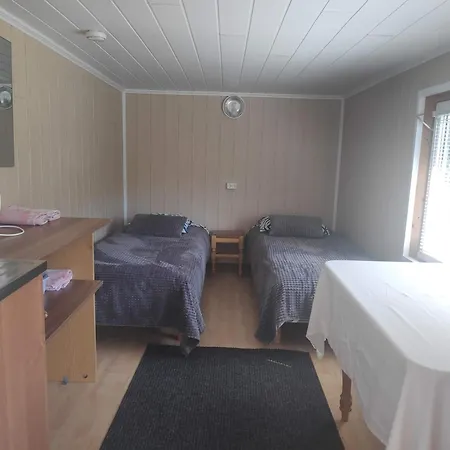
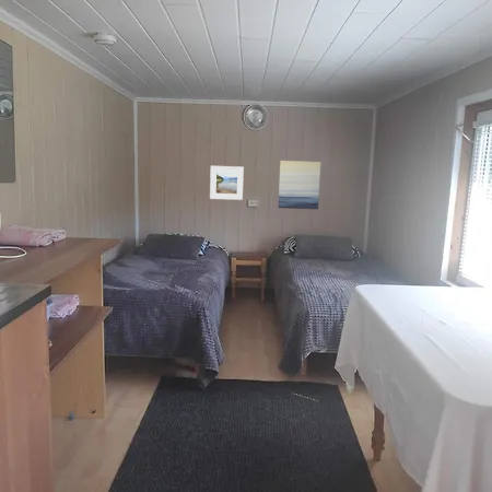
+ wall art (298, 185)
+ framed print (226, 183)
